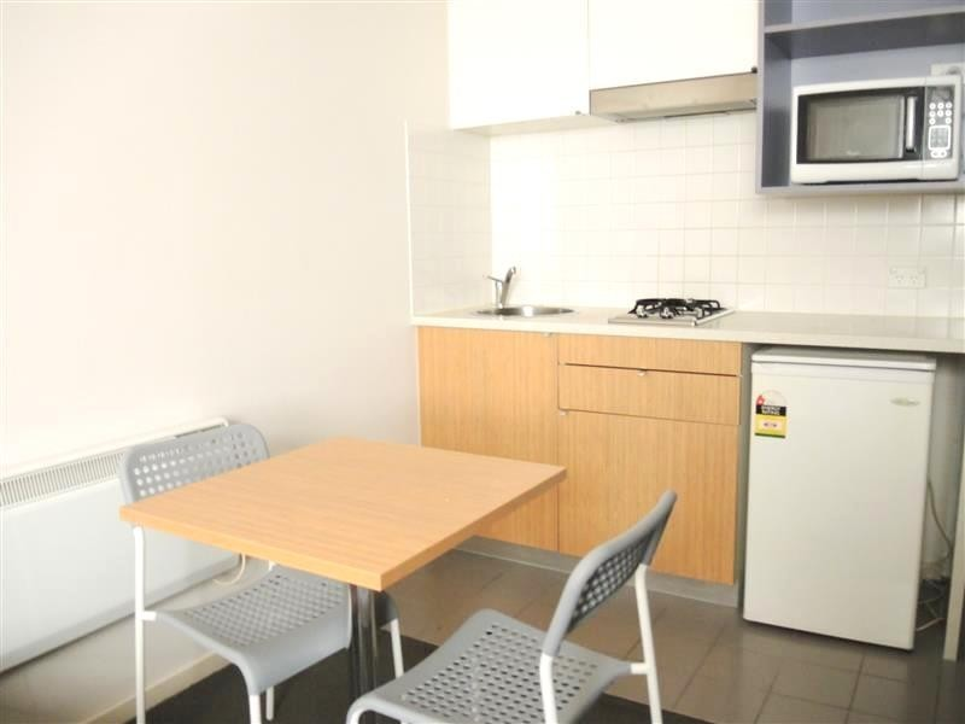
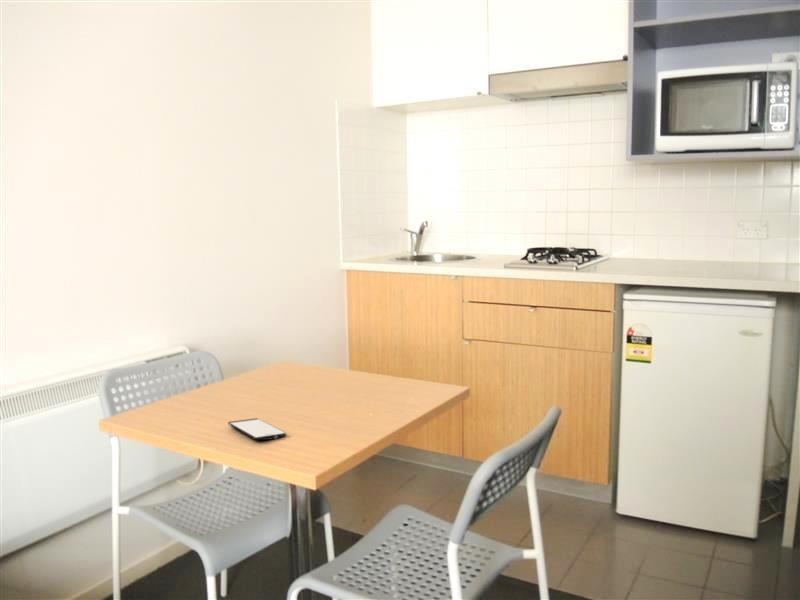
+ smartphone (256, 428)
